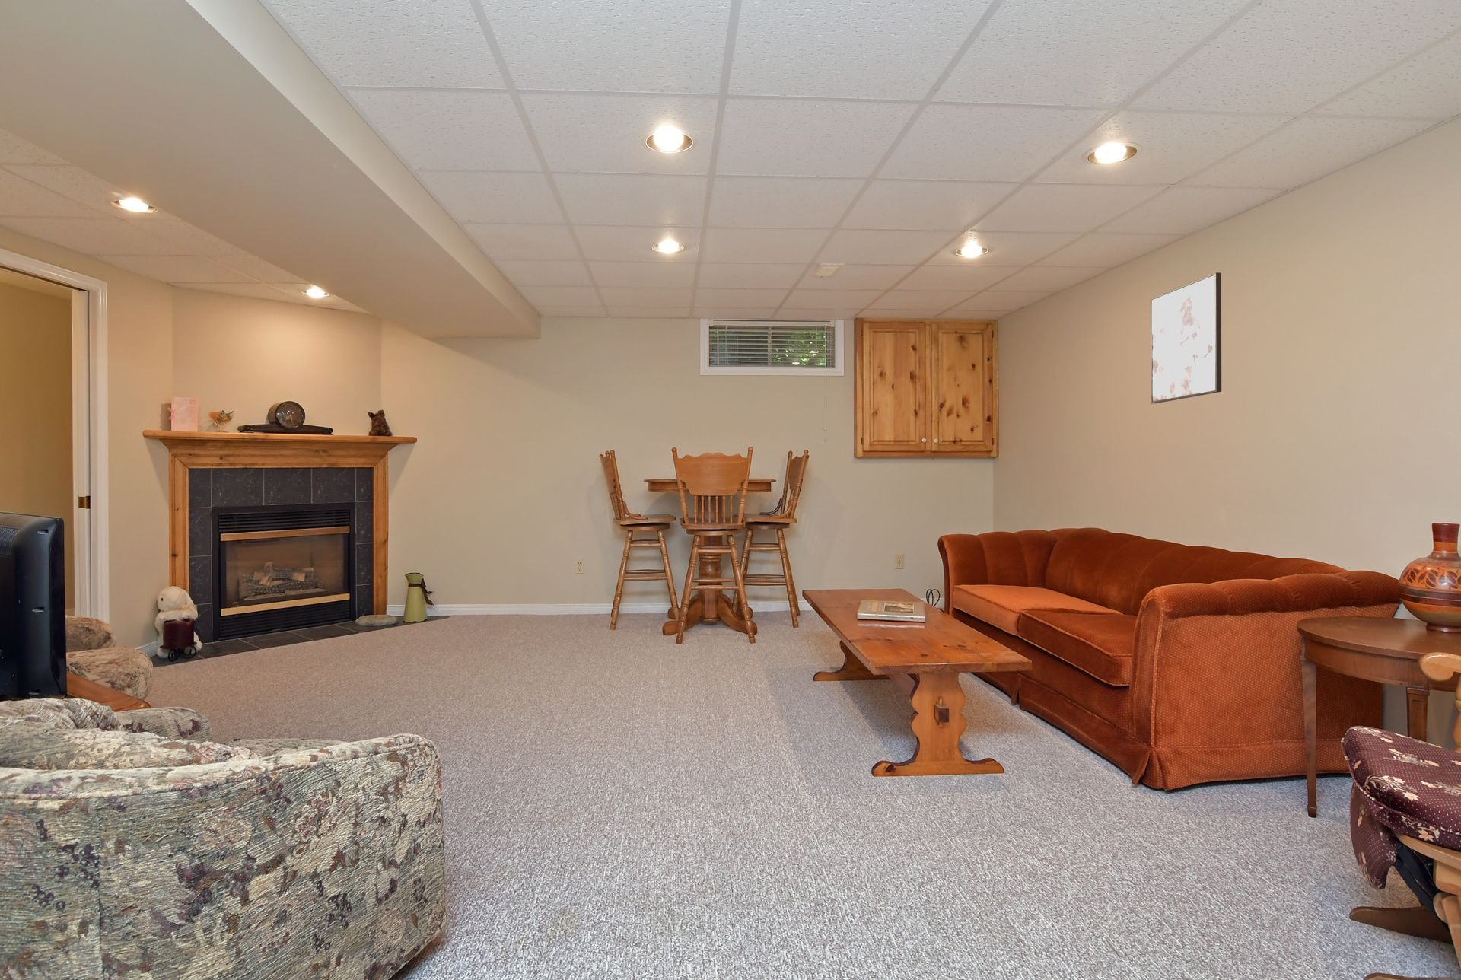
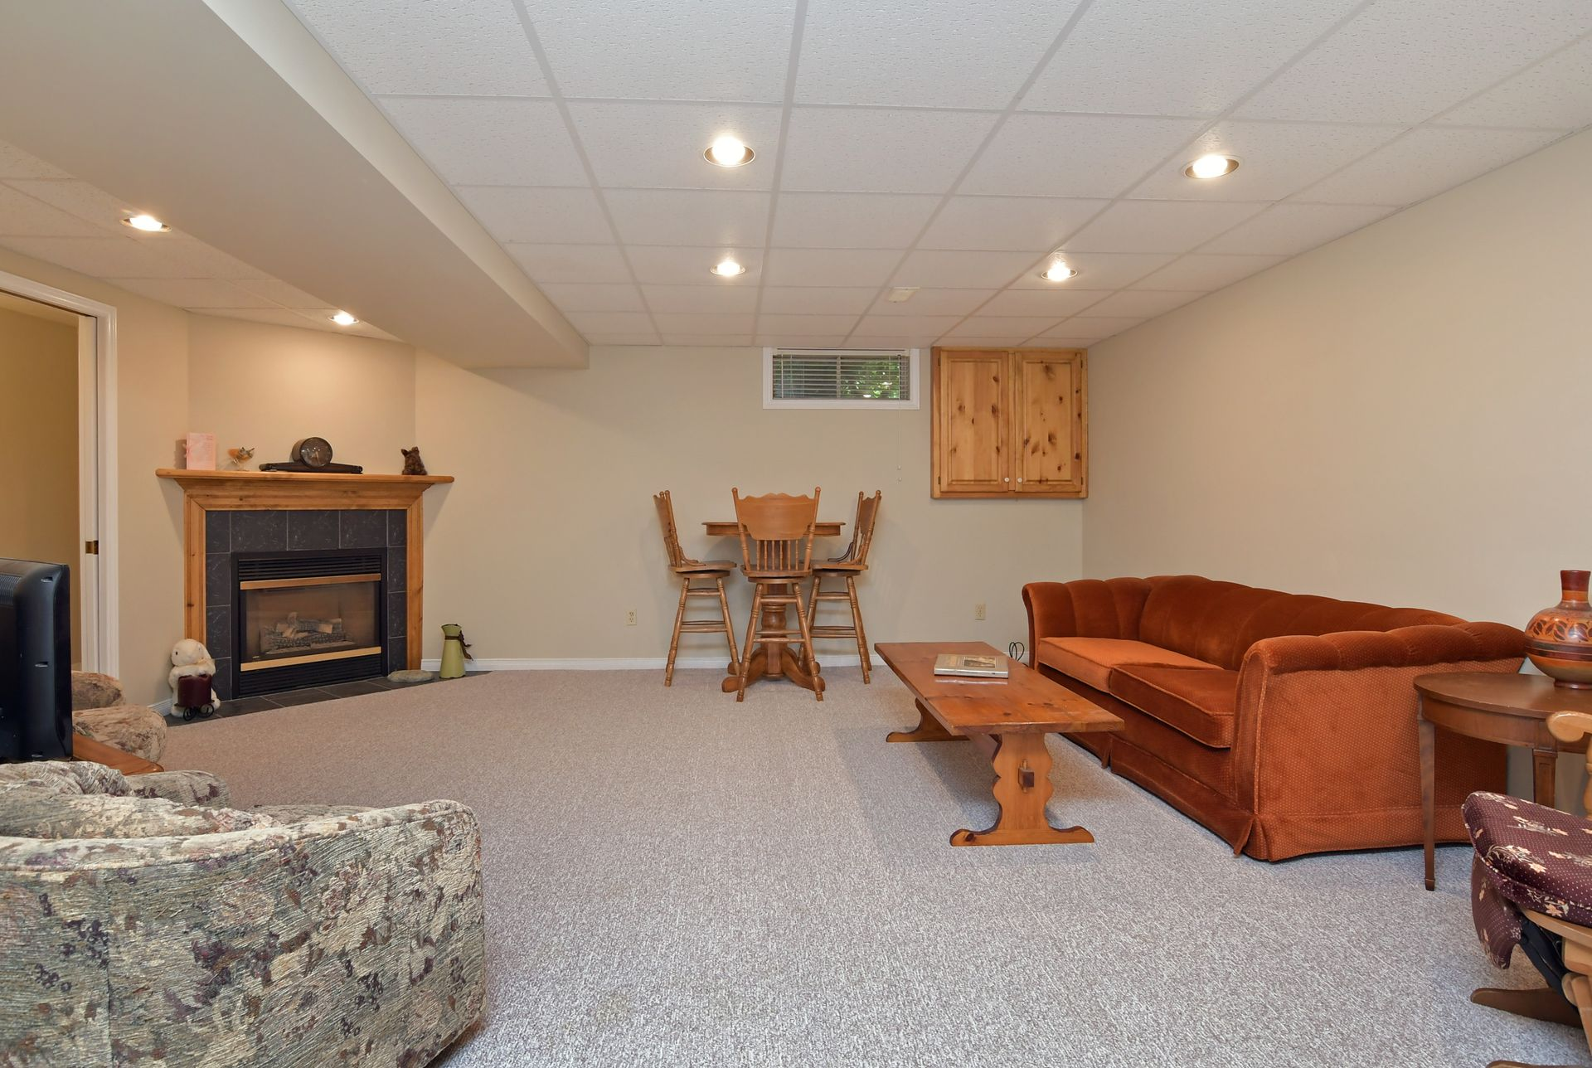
- wall art (1183, 341)
